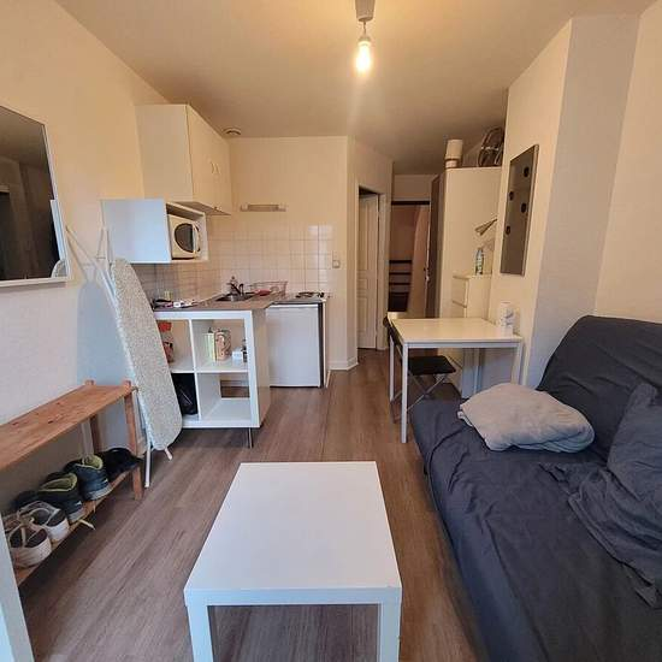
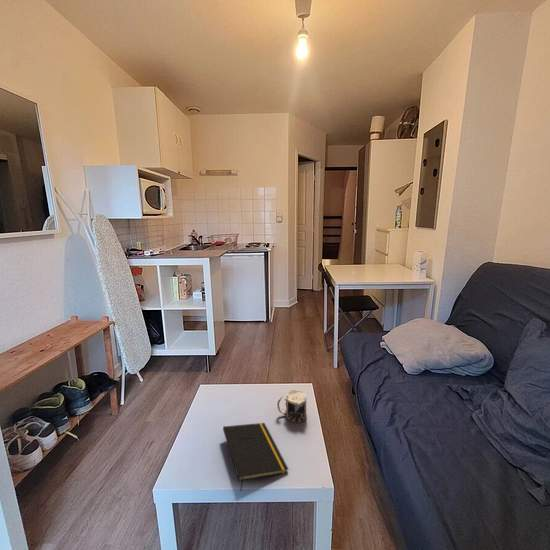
+ mug (292, 404)
+ notepad (253, 448)
